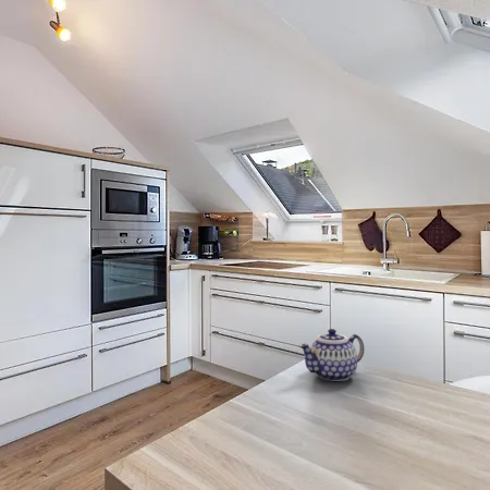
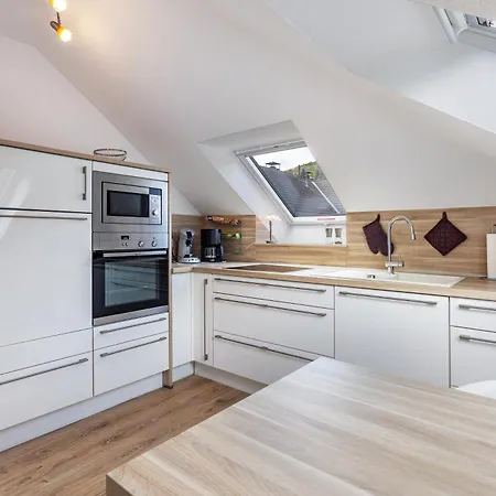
- teapot (332, 352)
